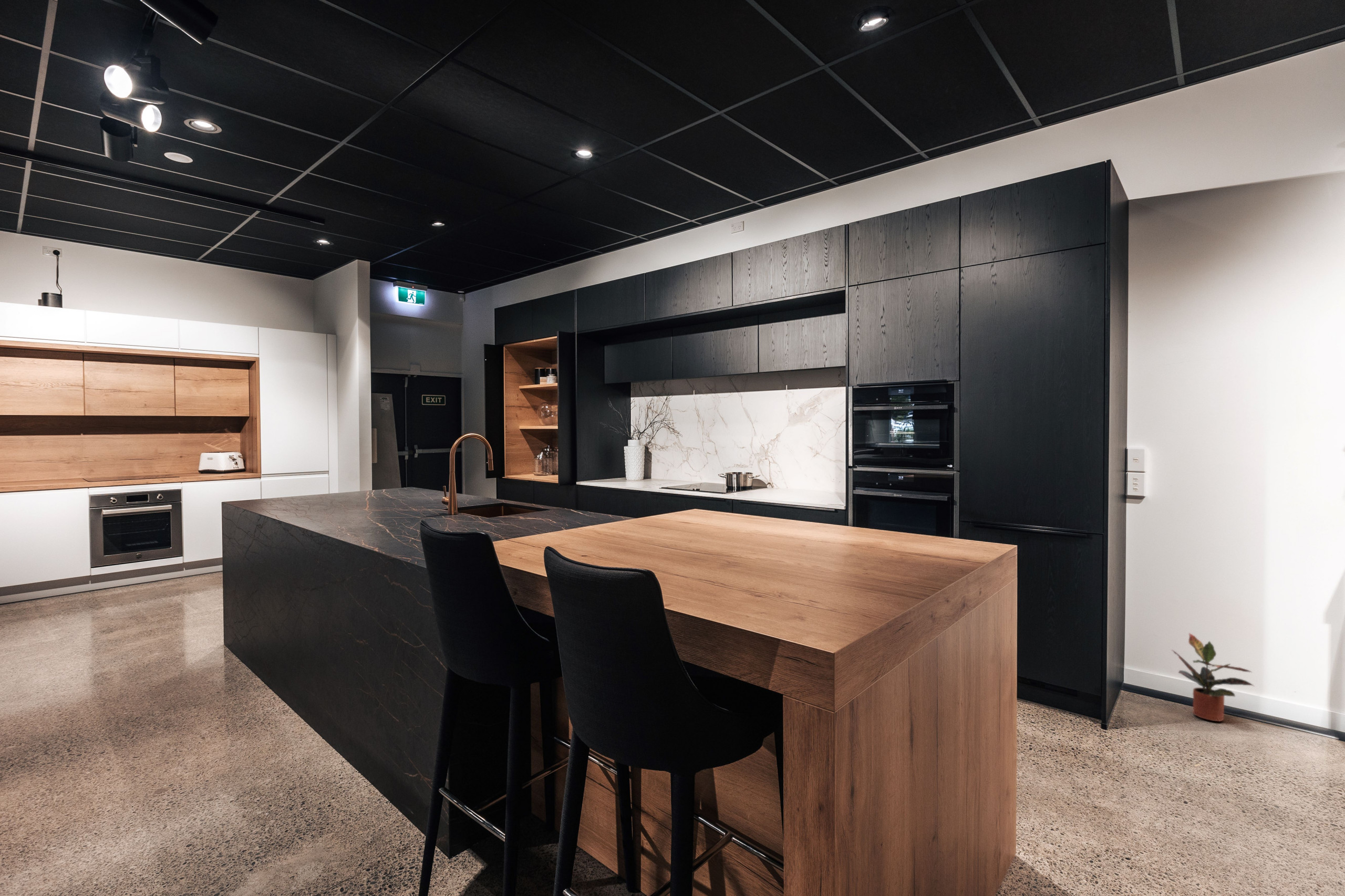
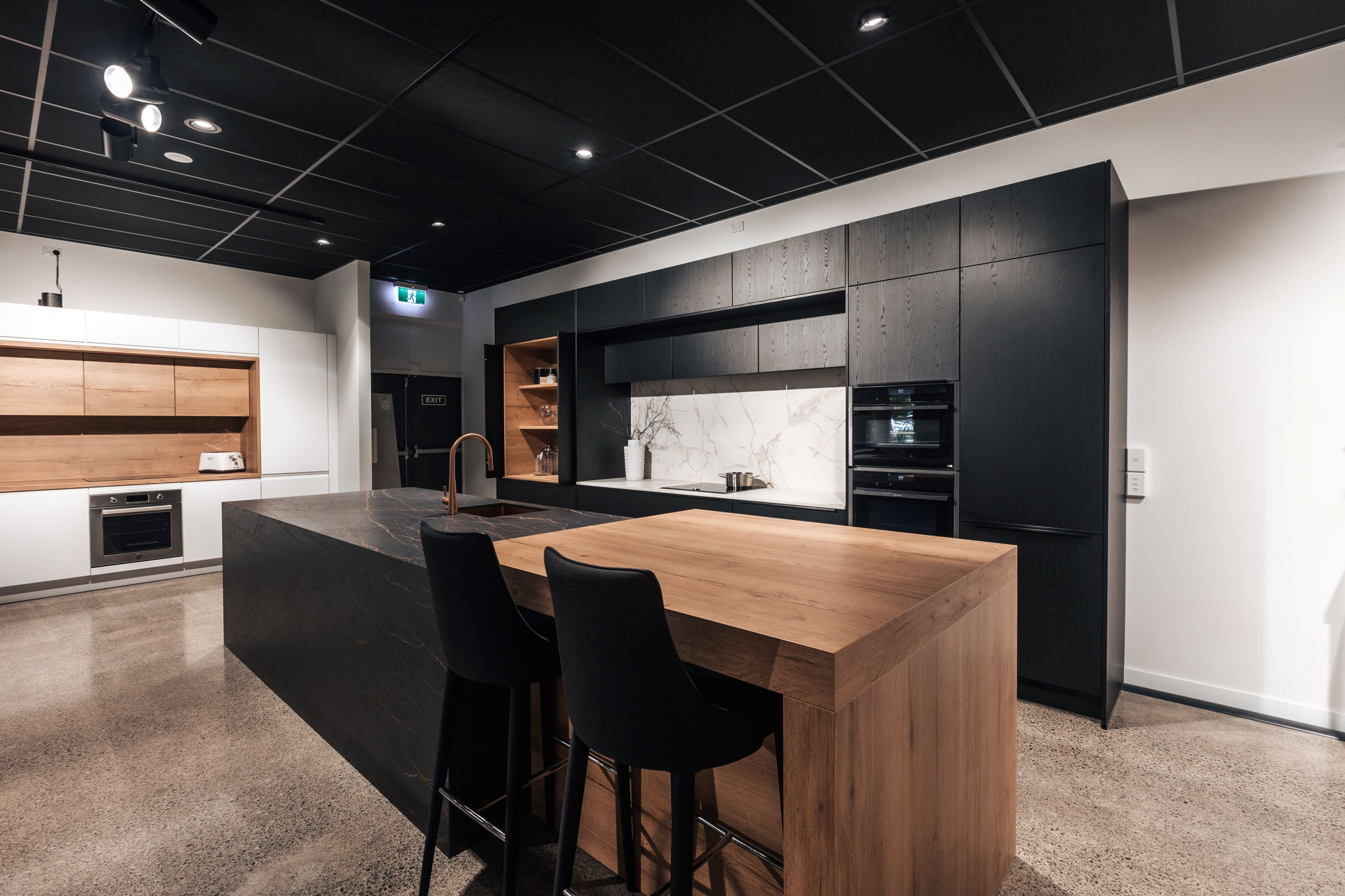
- potted plant (1210, 681)
